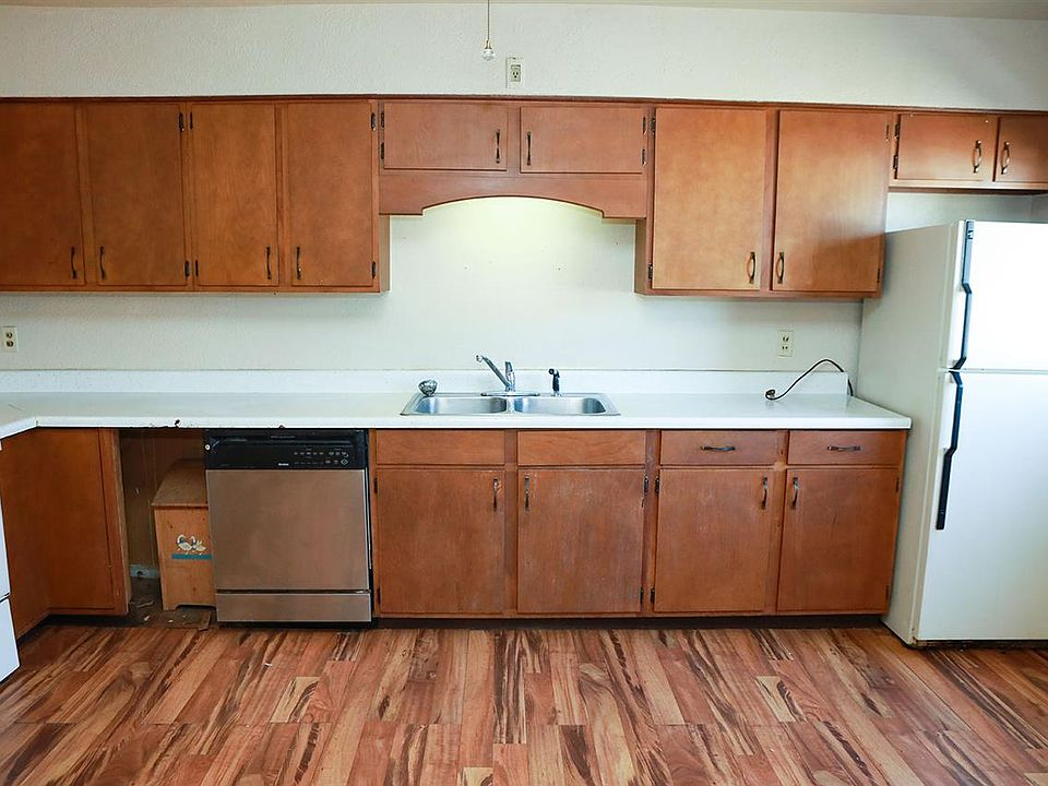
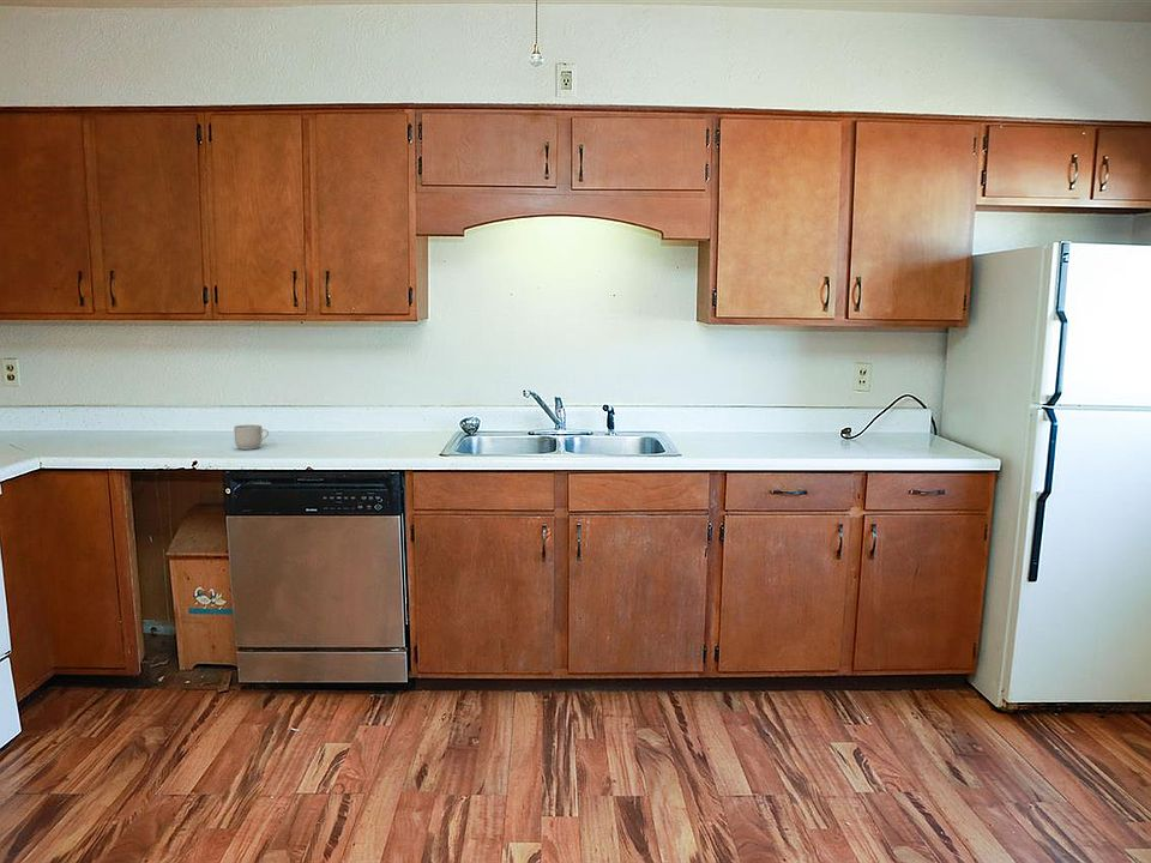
+ mug (252, 436)
